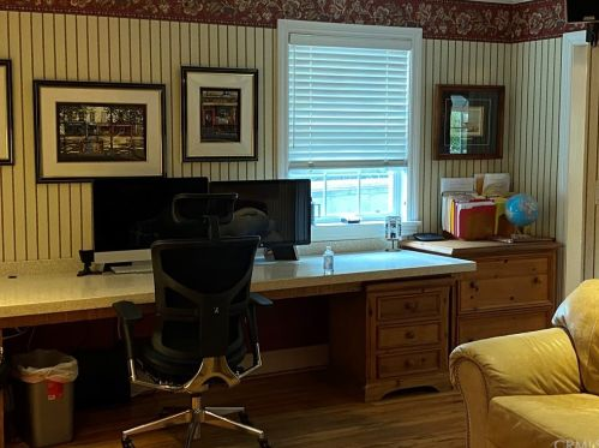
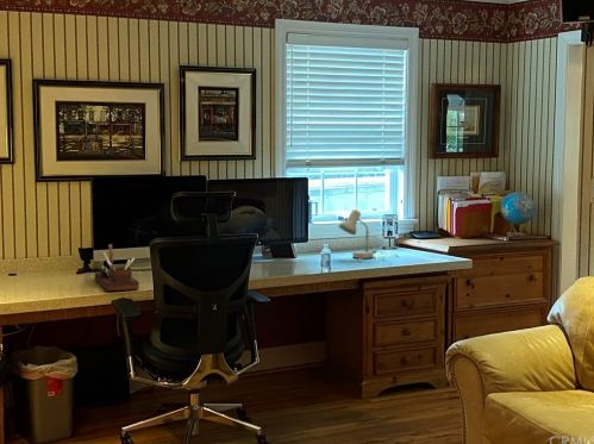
+ desk organizer (115, 268)
+ desk lamp (367, 232)
